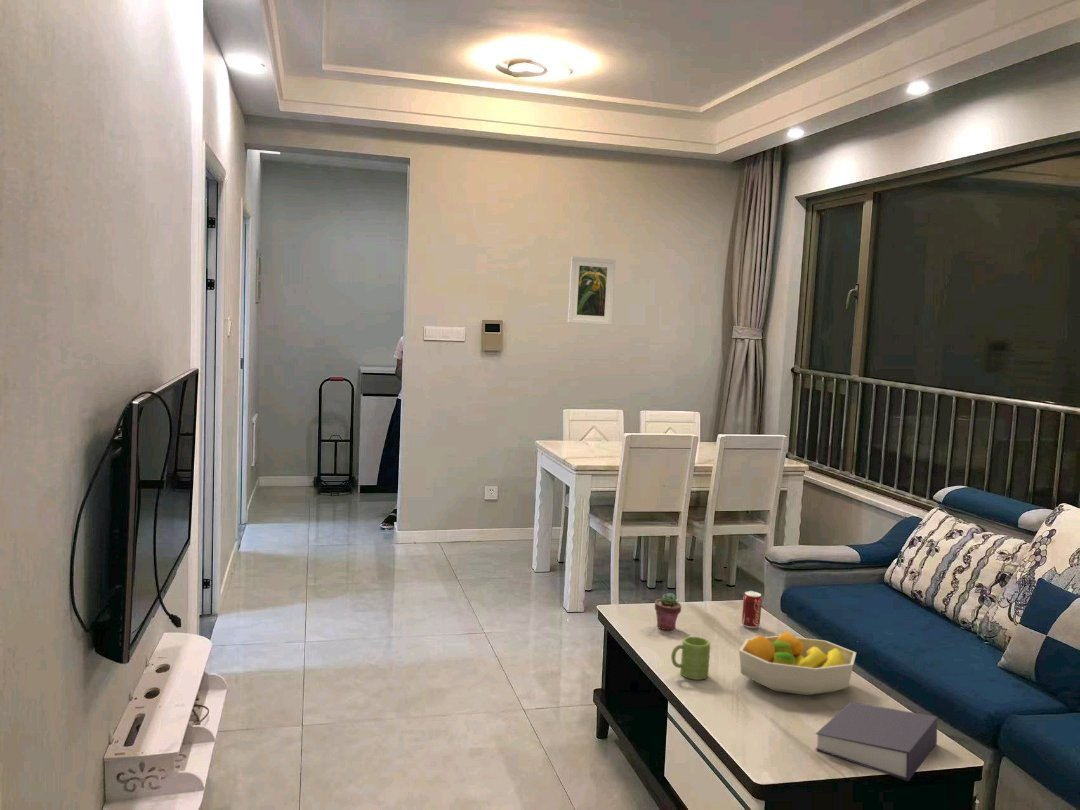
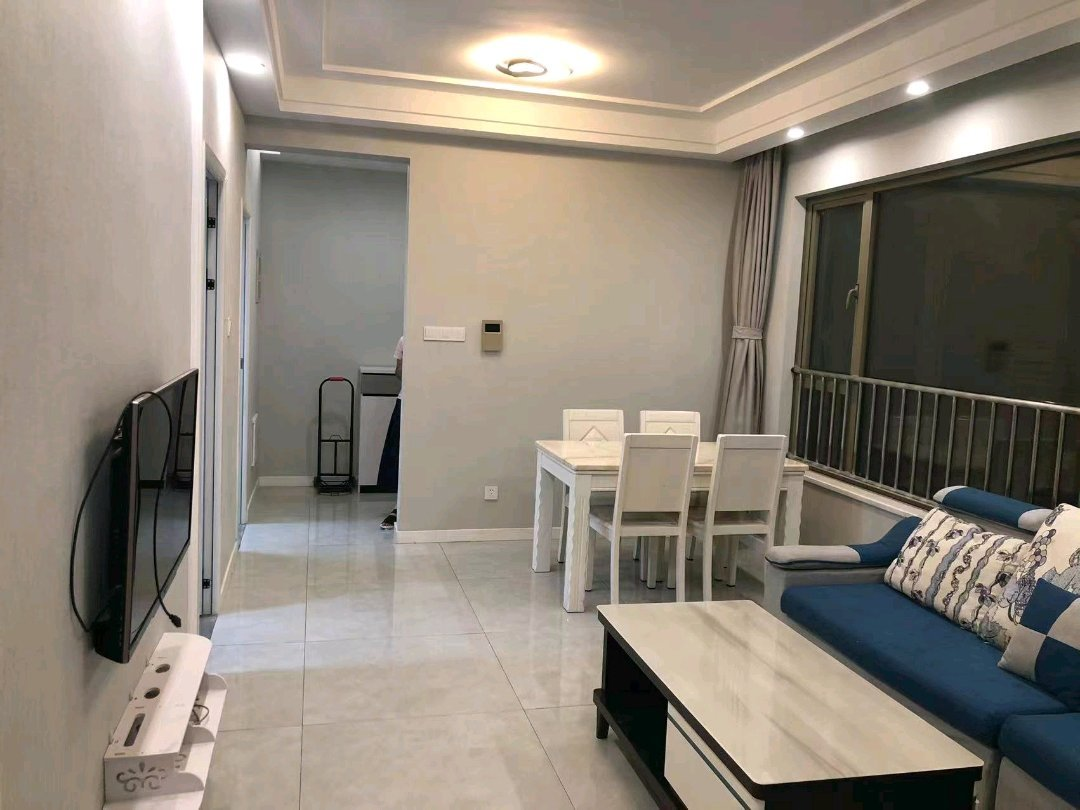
- mug (689, 658)
- fruit bowl (797, 659)
- beverage can (751, 609)
- book (877, 732)
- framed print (591, 291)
- potted succulent (667, 610)
